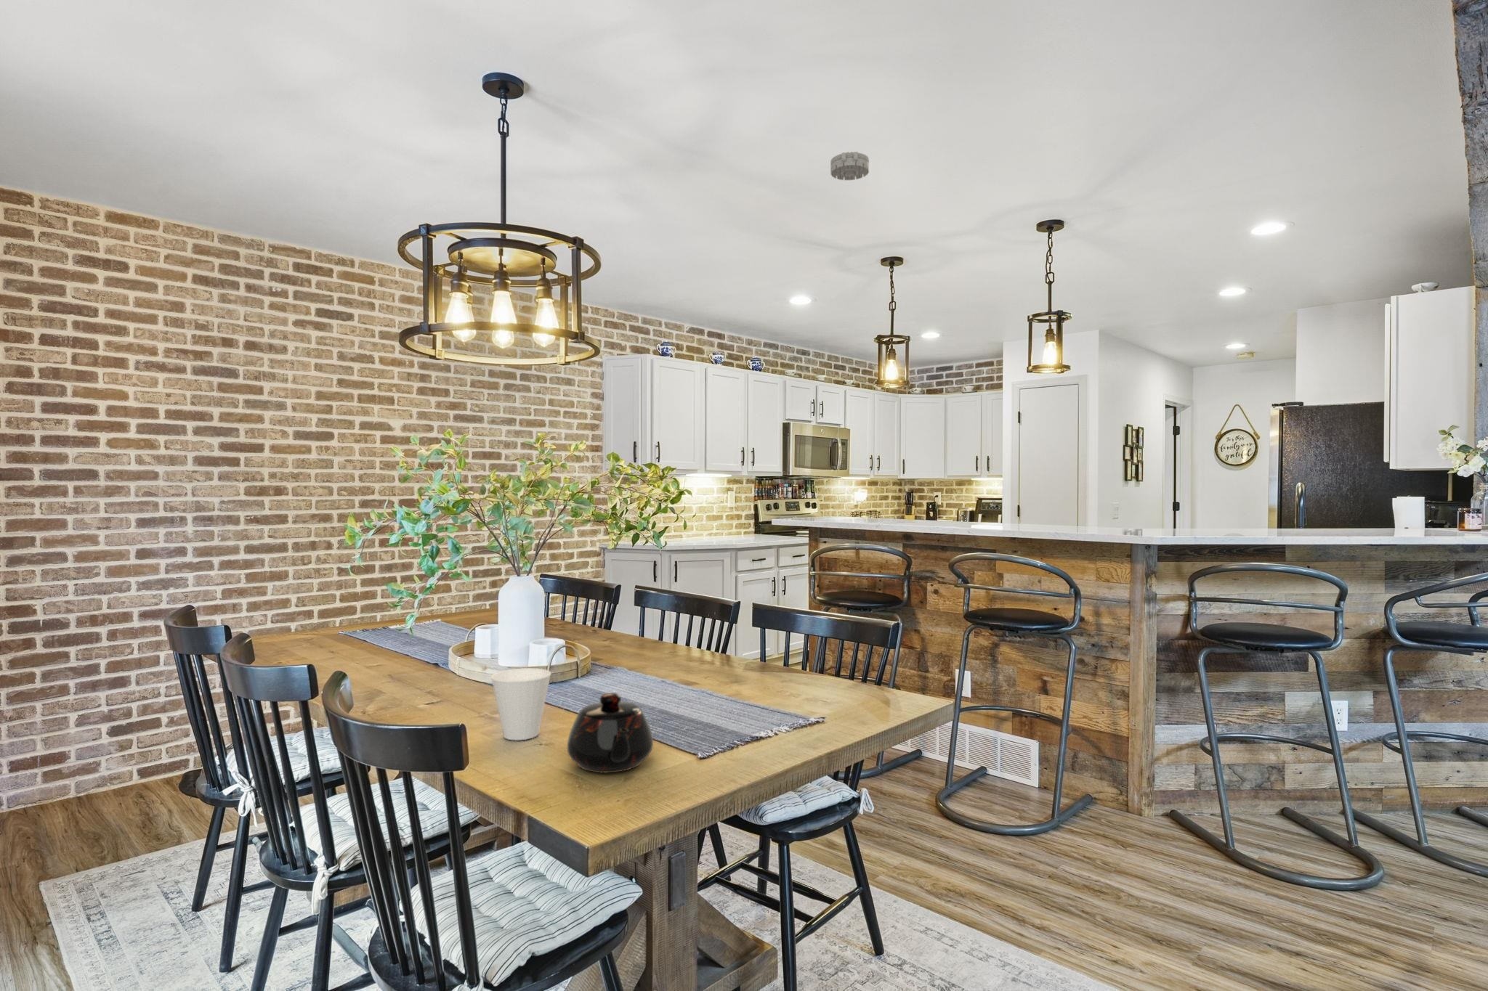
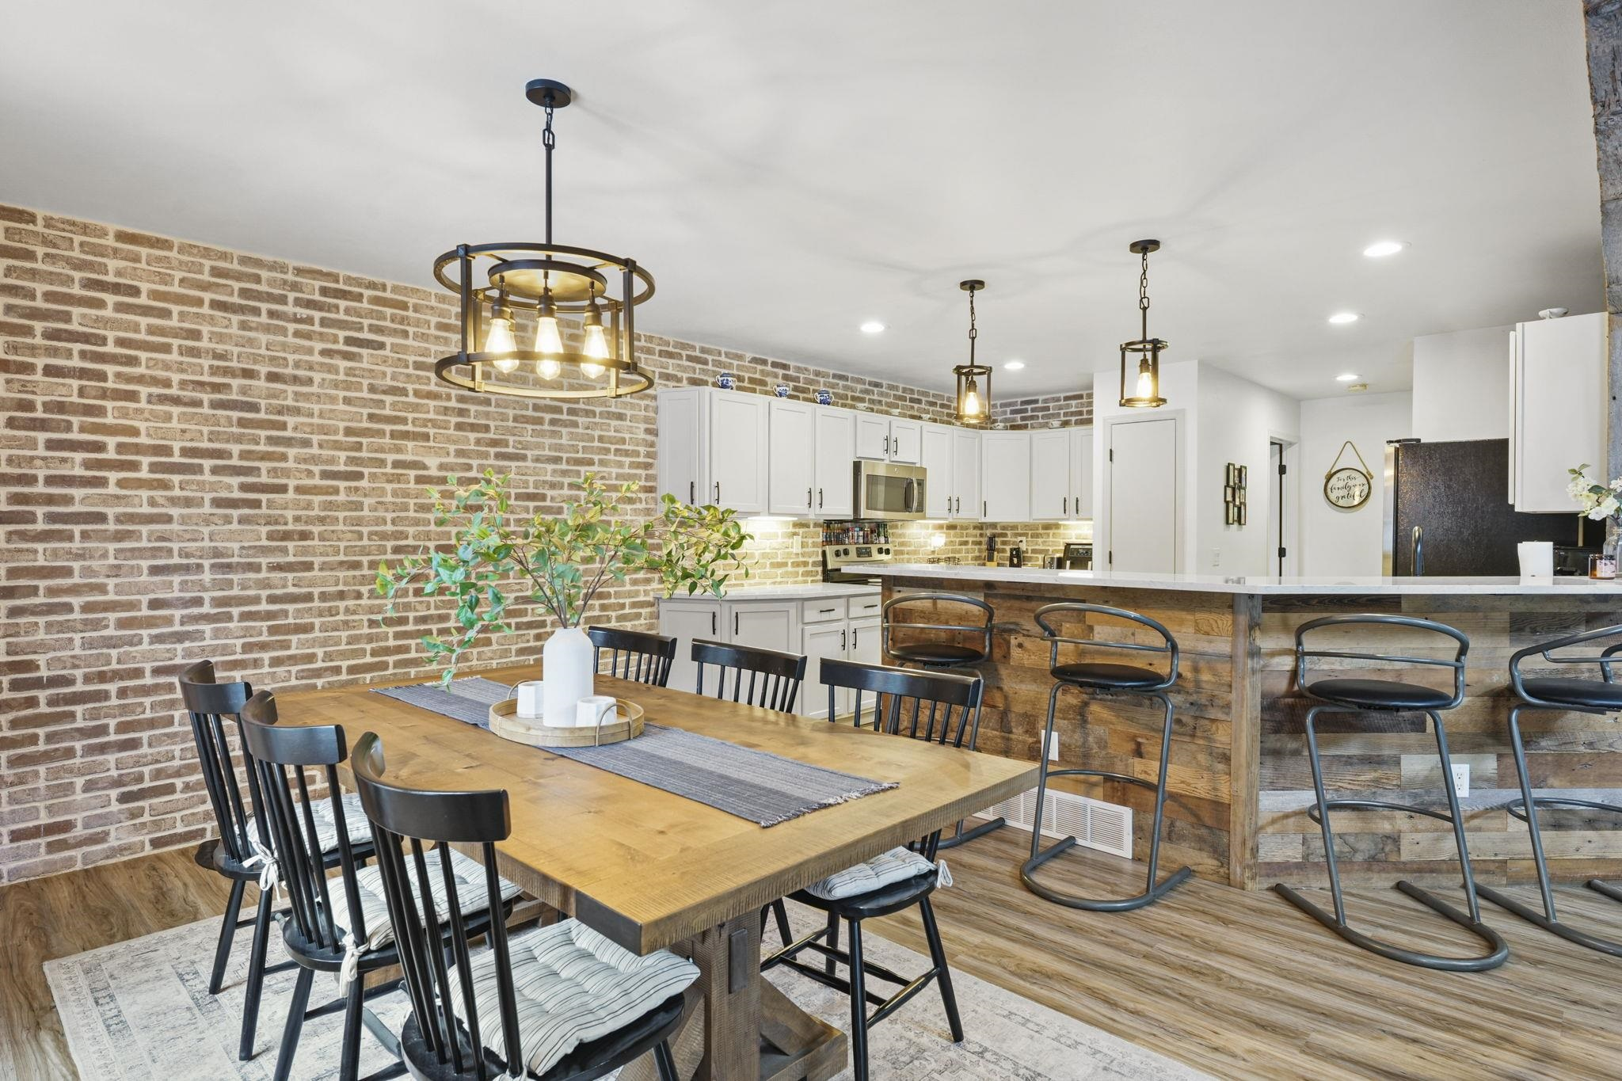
- cup (521, 705)
- smoke detector (850, 165)
- teapot (611, 730)
